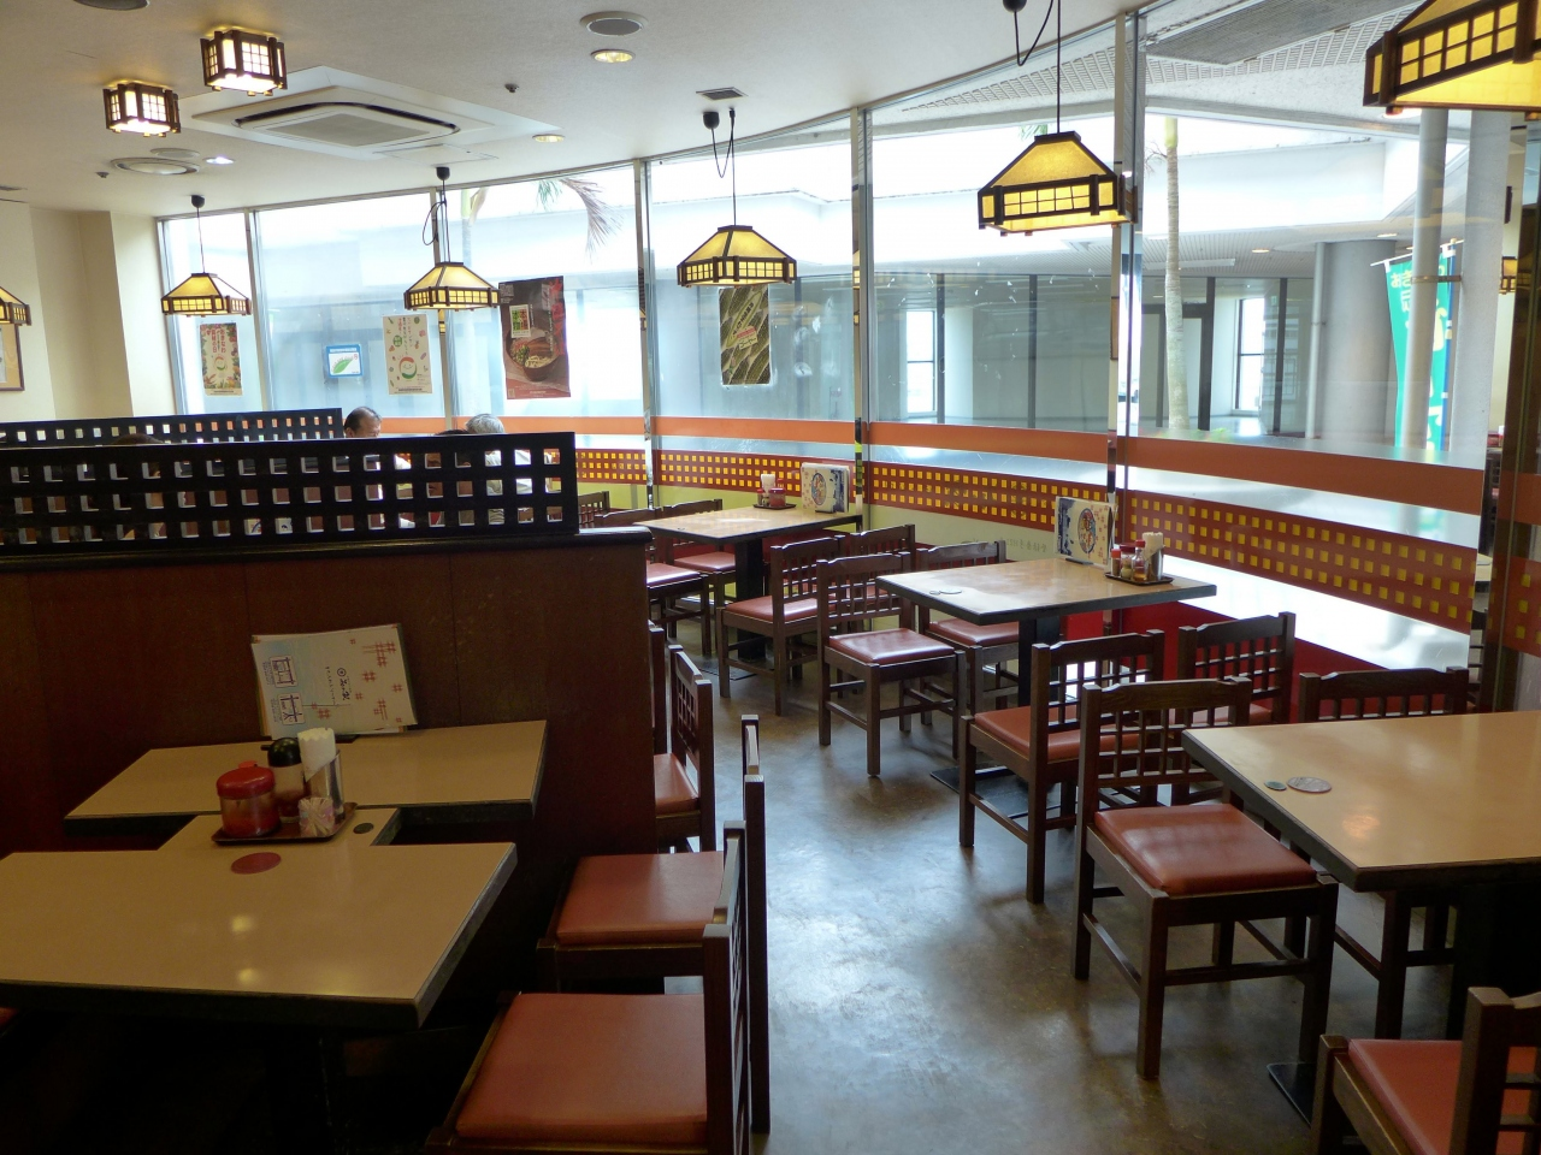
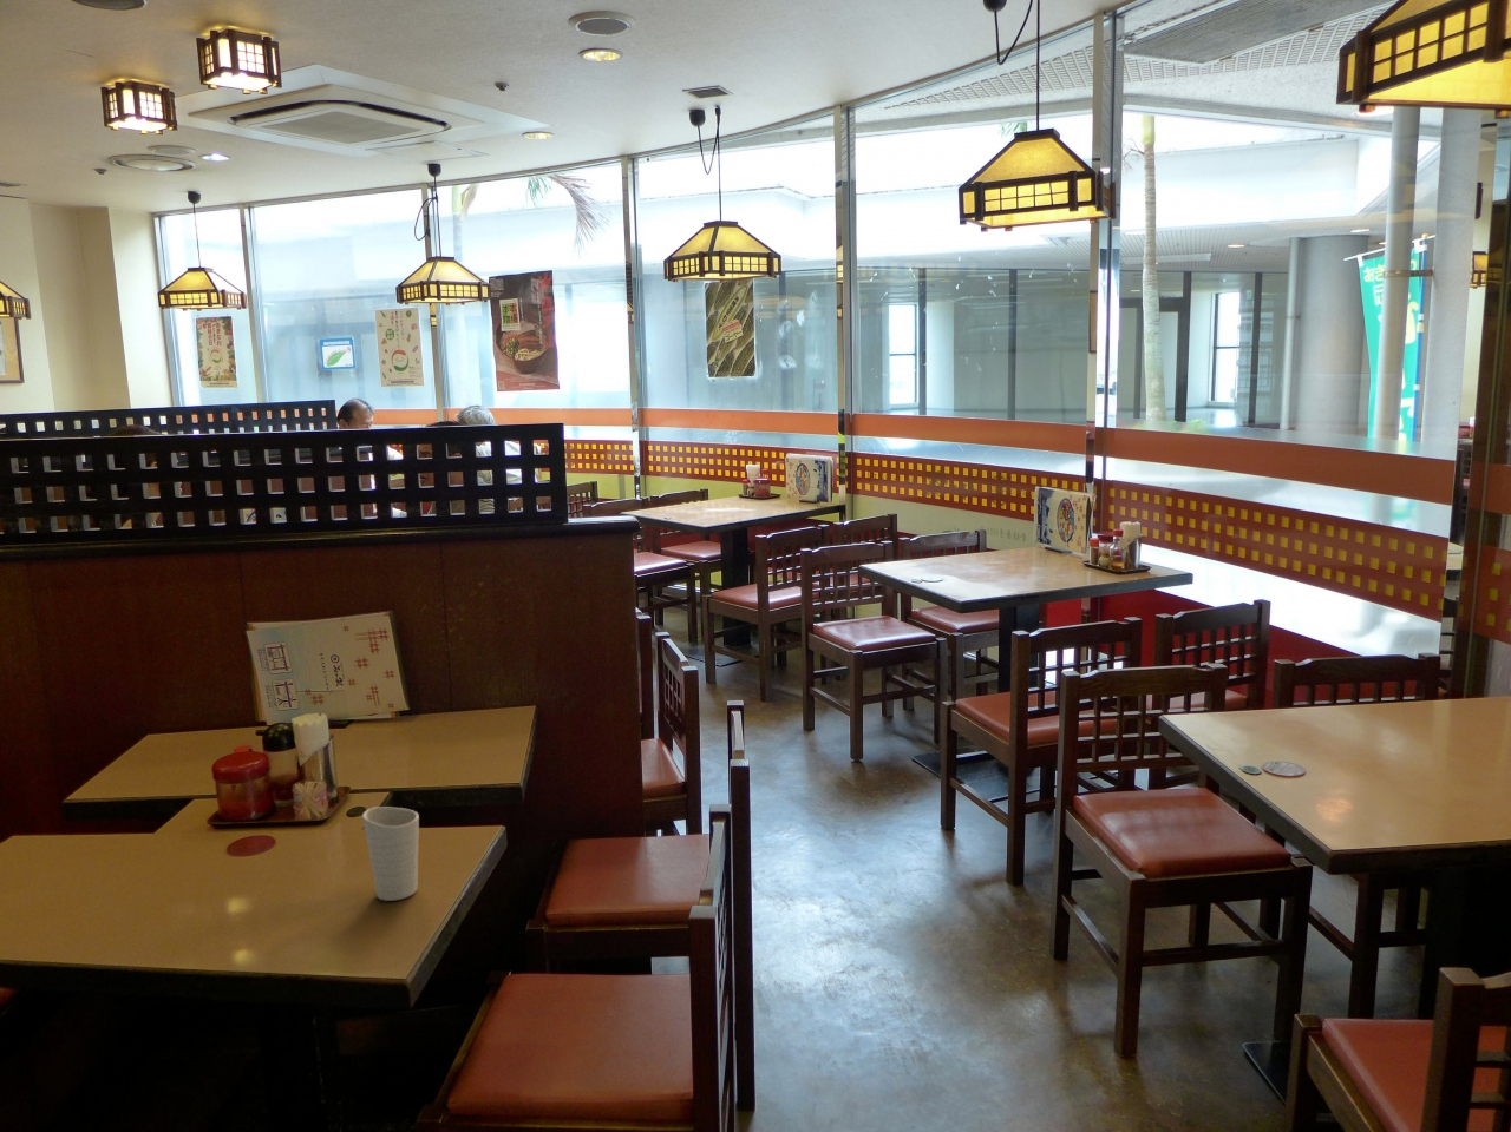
+ cup (393, 851)
